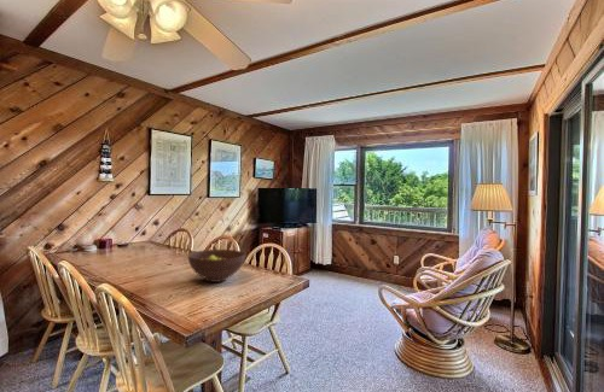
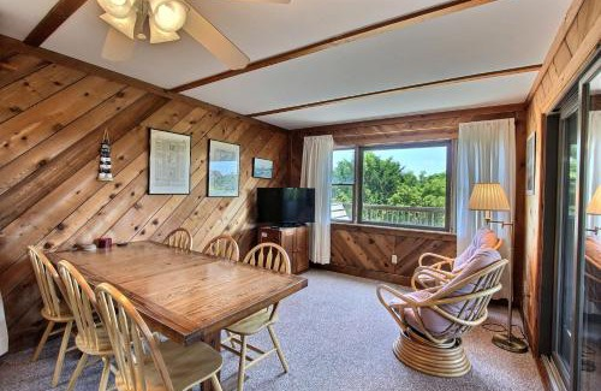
- fruit bowl (216, 267)
